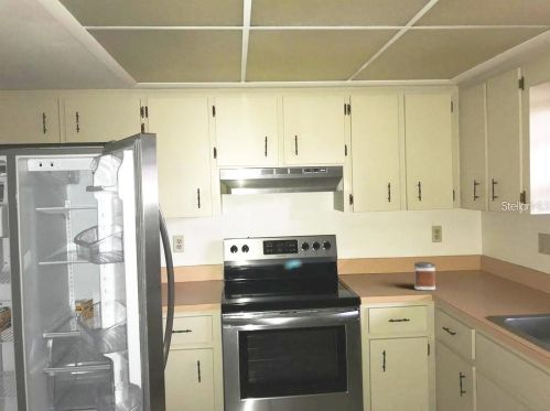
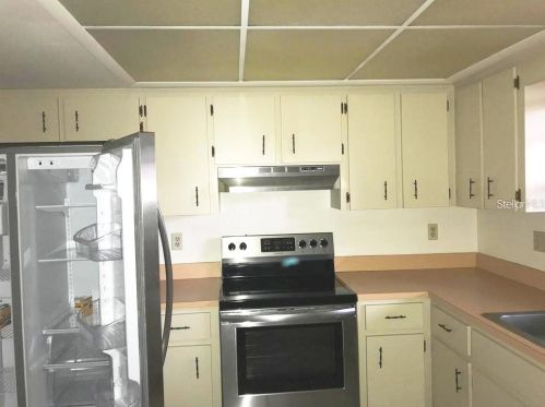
- jar (424, 275)
